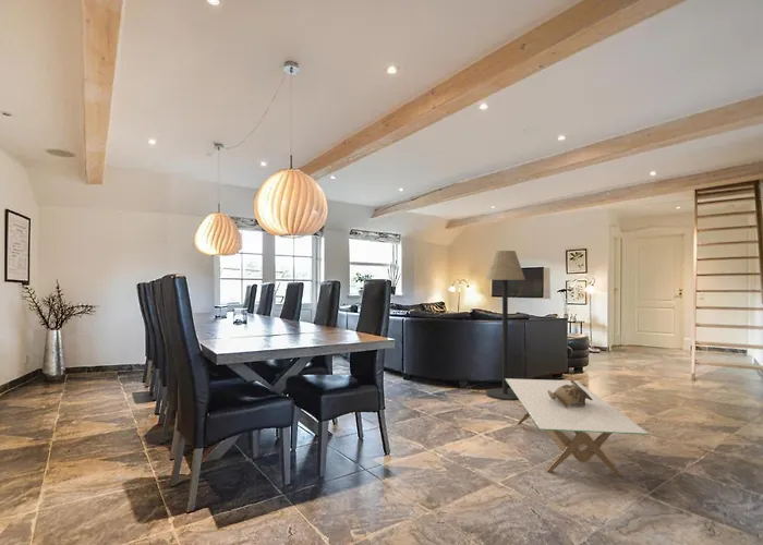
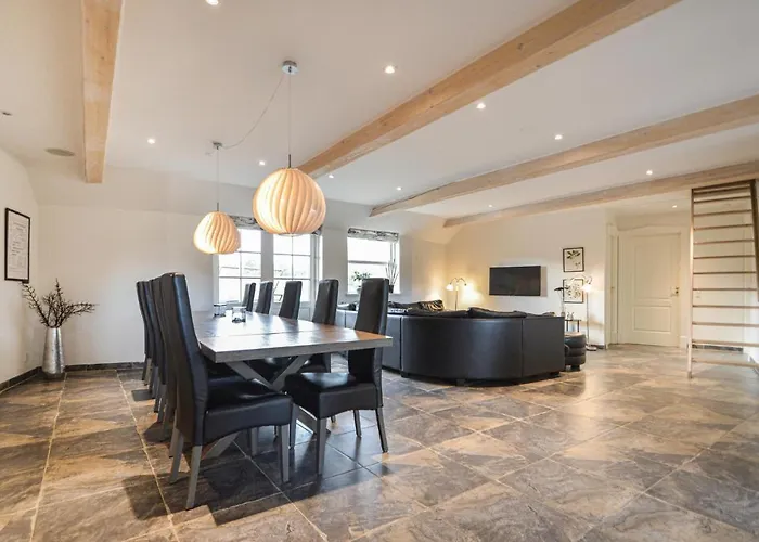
- decorative bowl (569, 391)
- coffee table (561, 423)
- floor lamp (505, 323)
